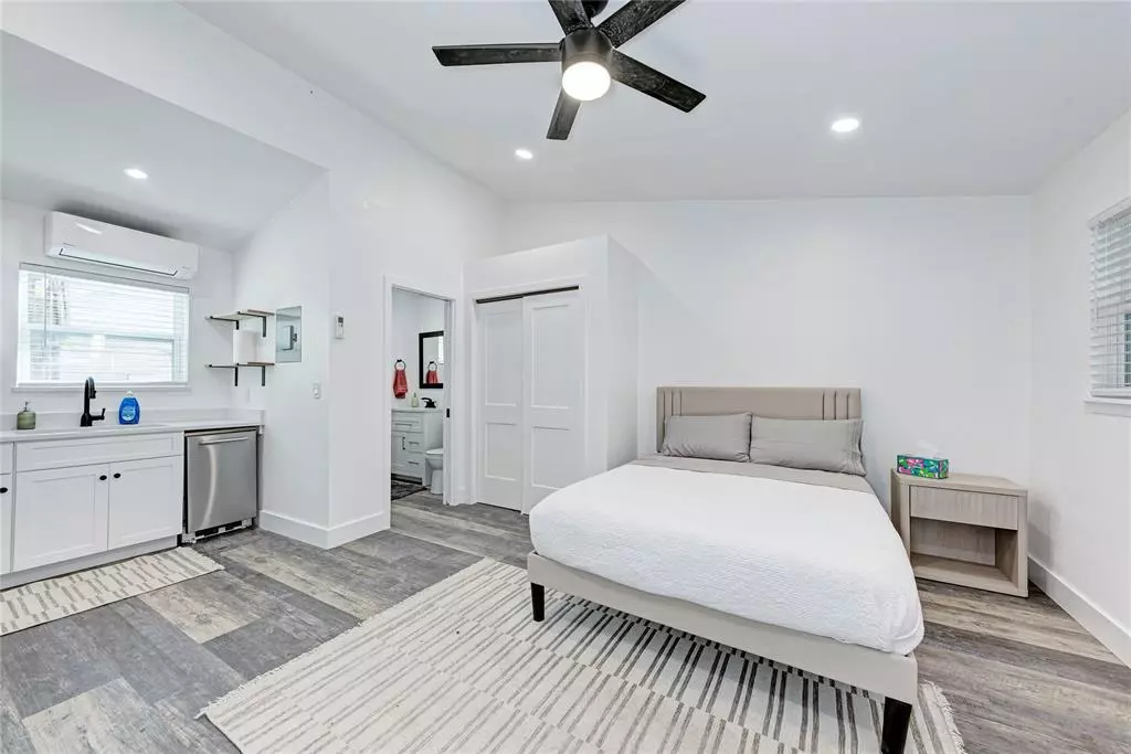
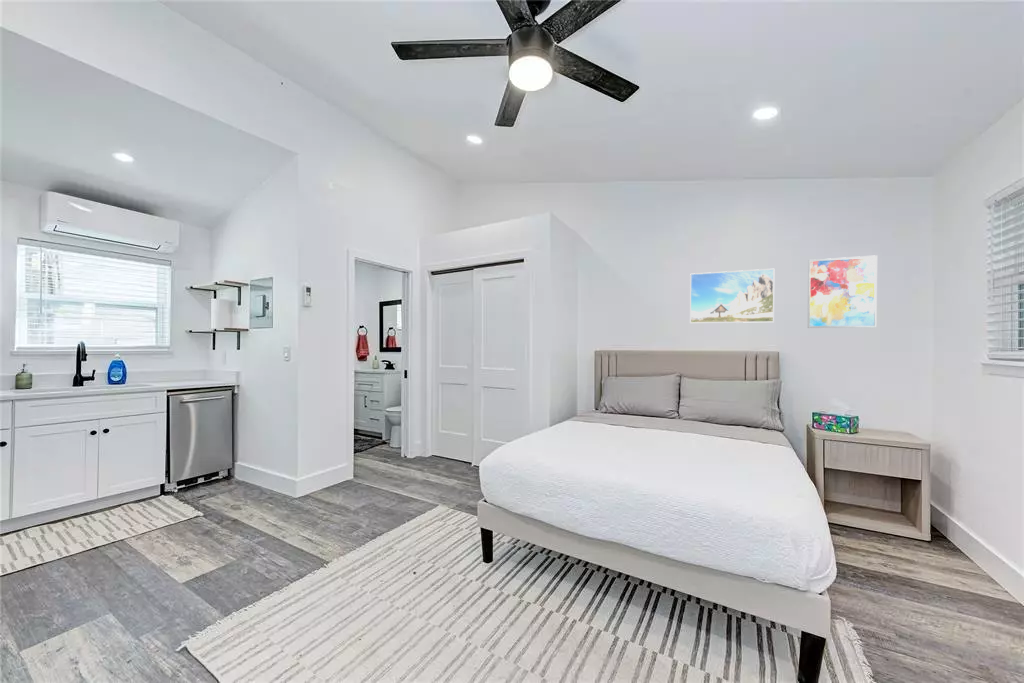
+ wall art (841, 292)
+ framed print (730, 297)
